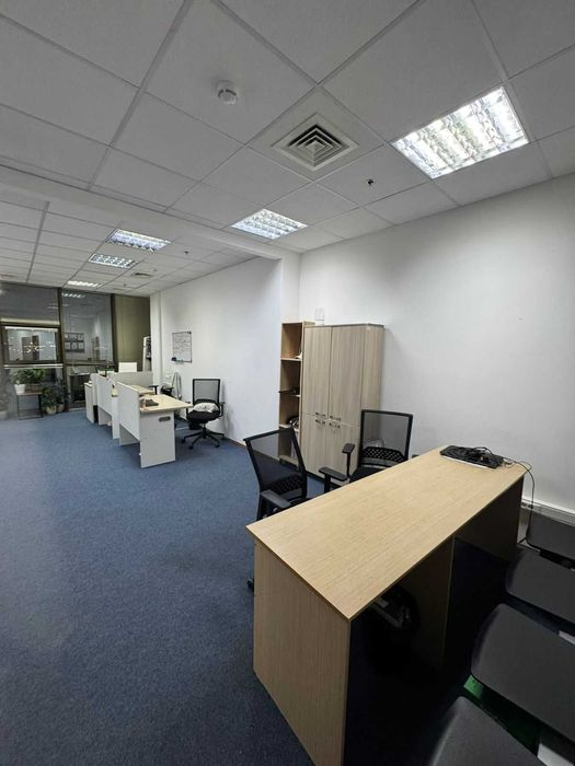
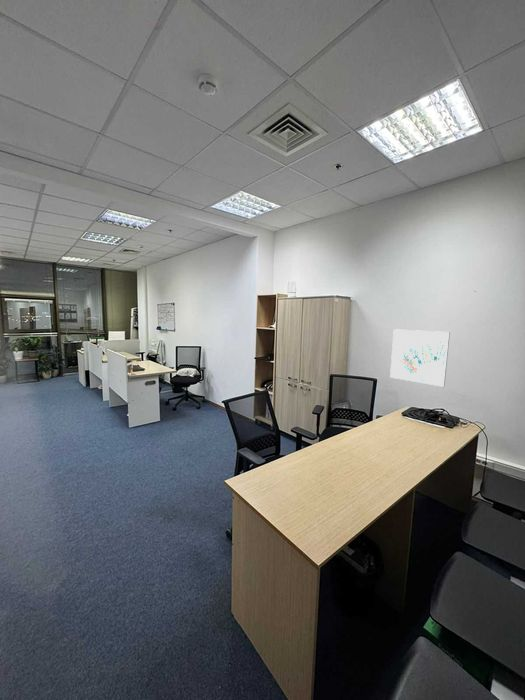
+ wall art (417, 356)
